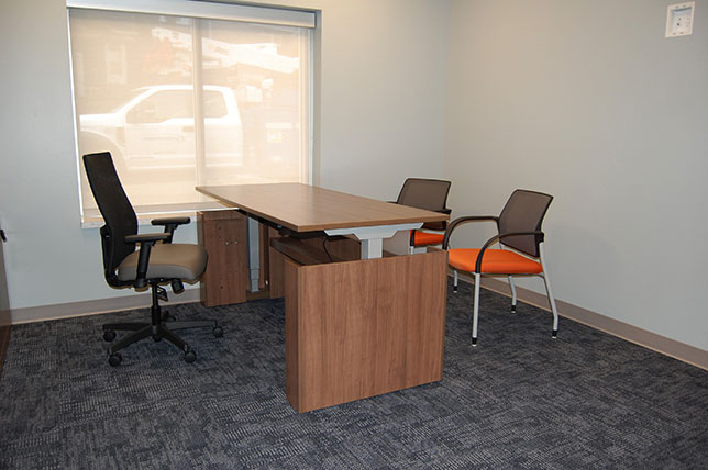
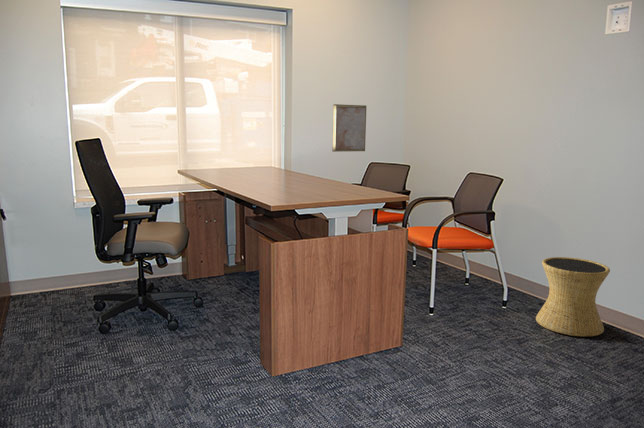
+ side table (572, 294)
+ wall art (350, 128)
